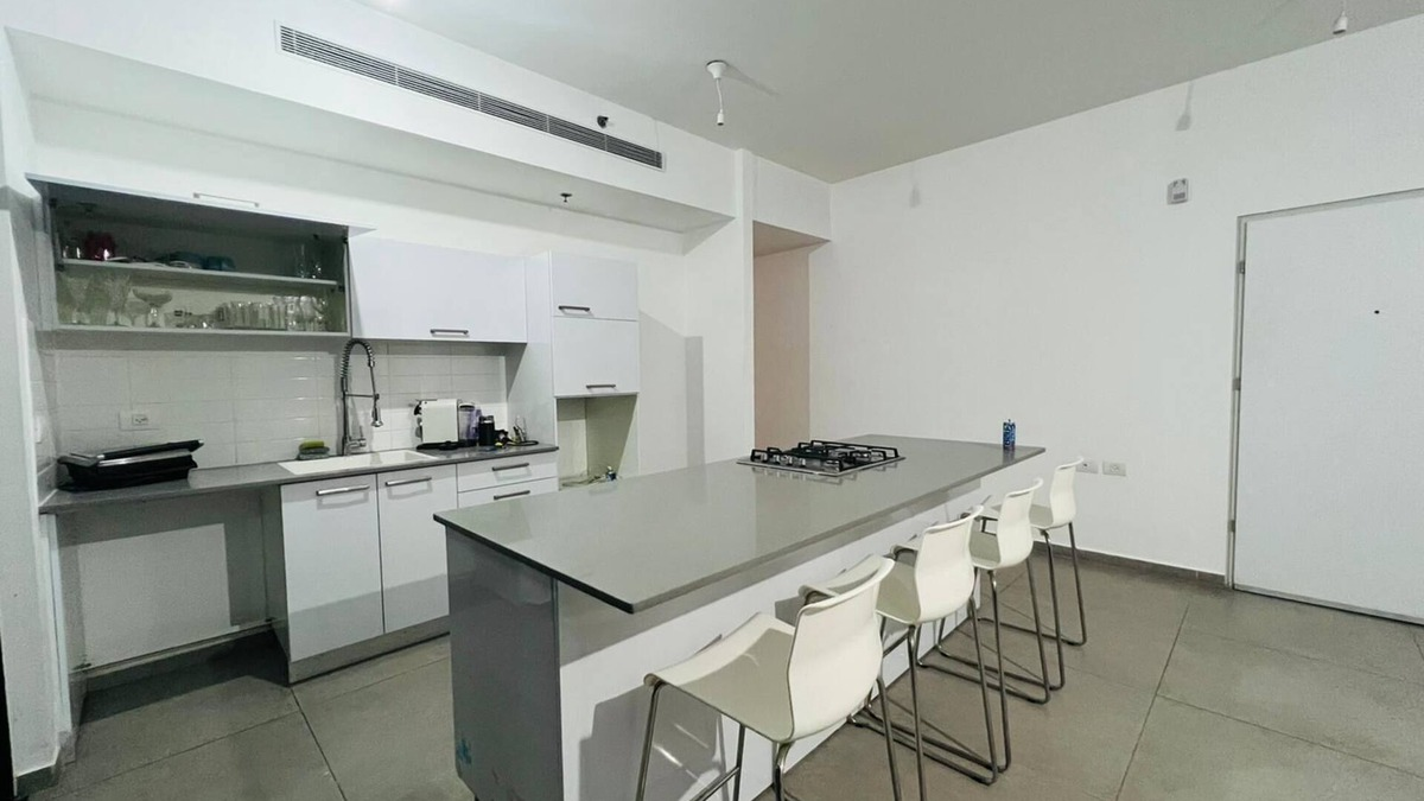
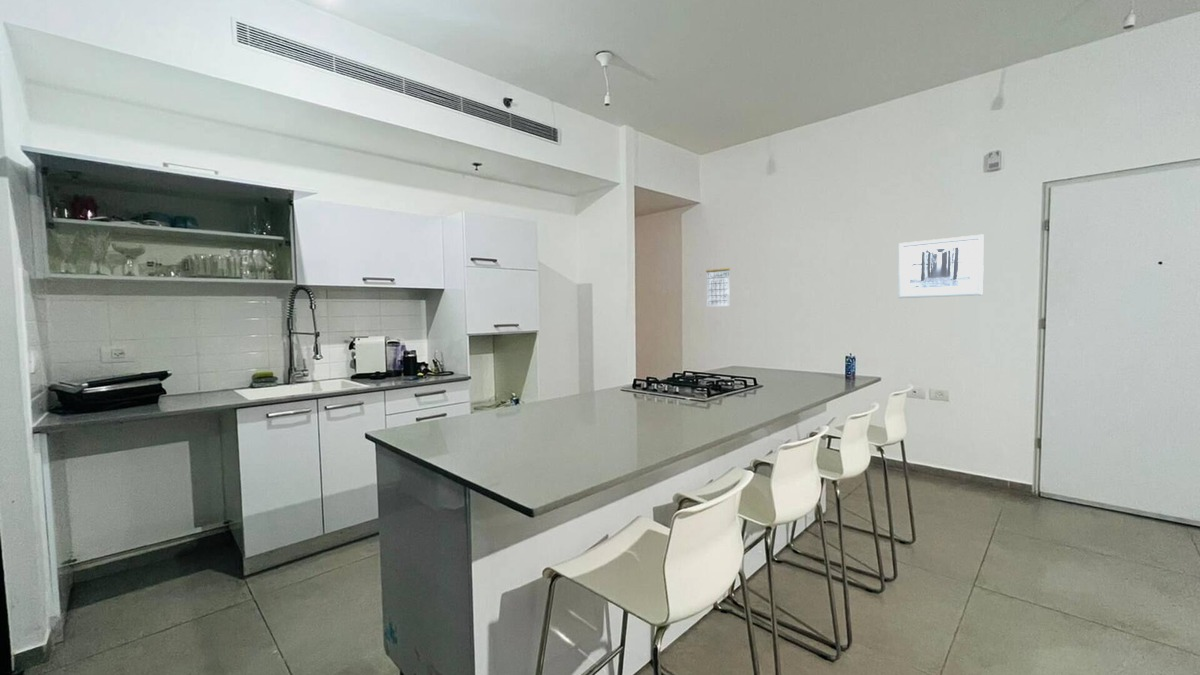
+ wall art (938, 268)
+ calendar (717, 283)
